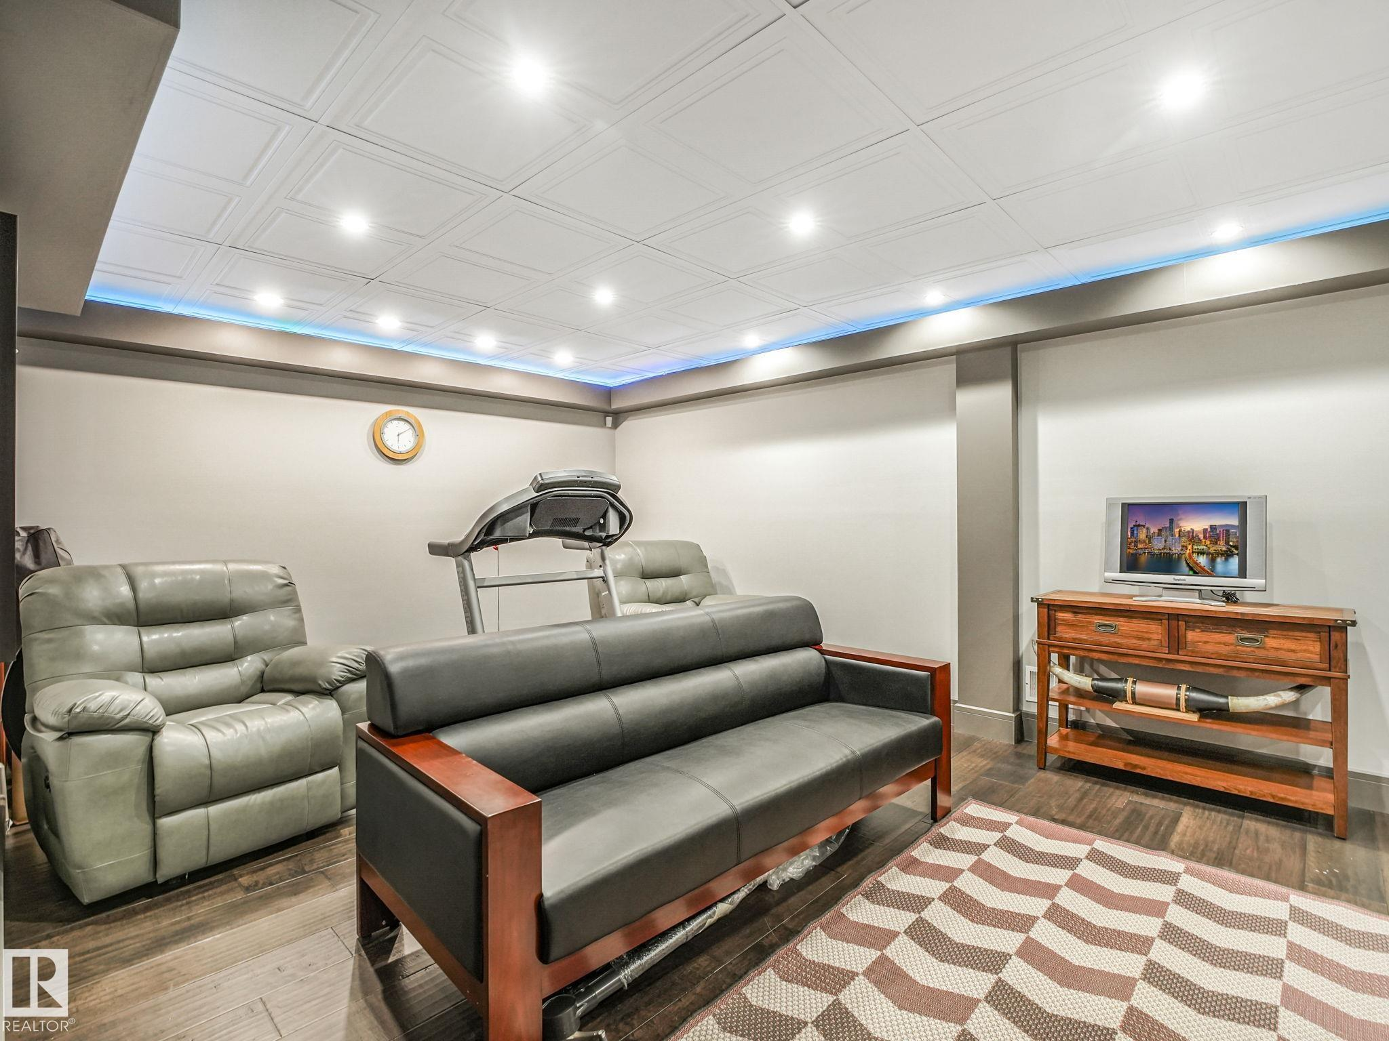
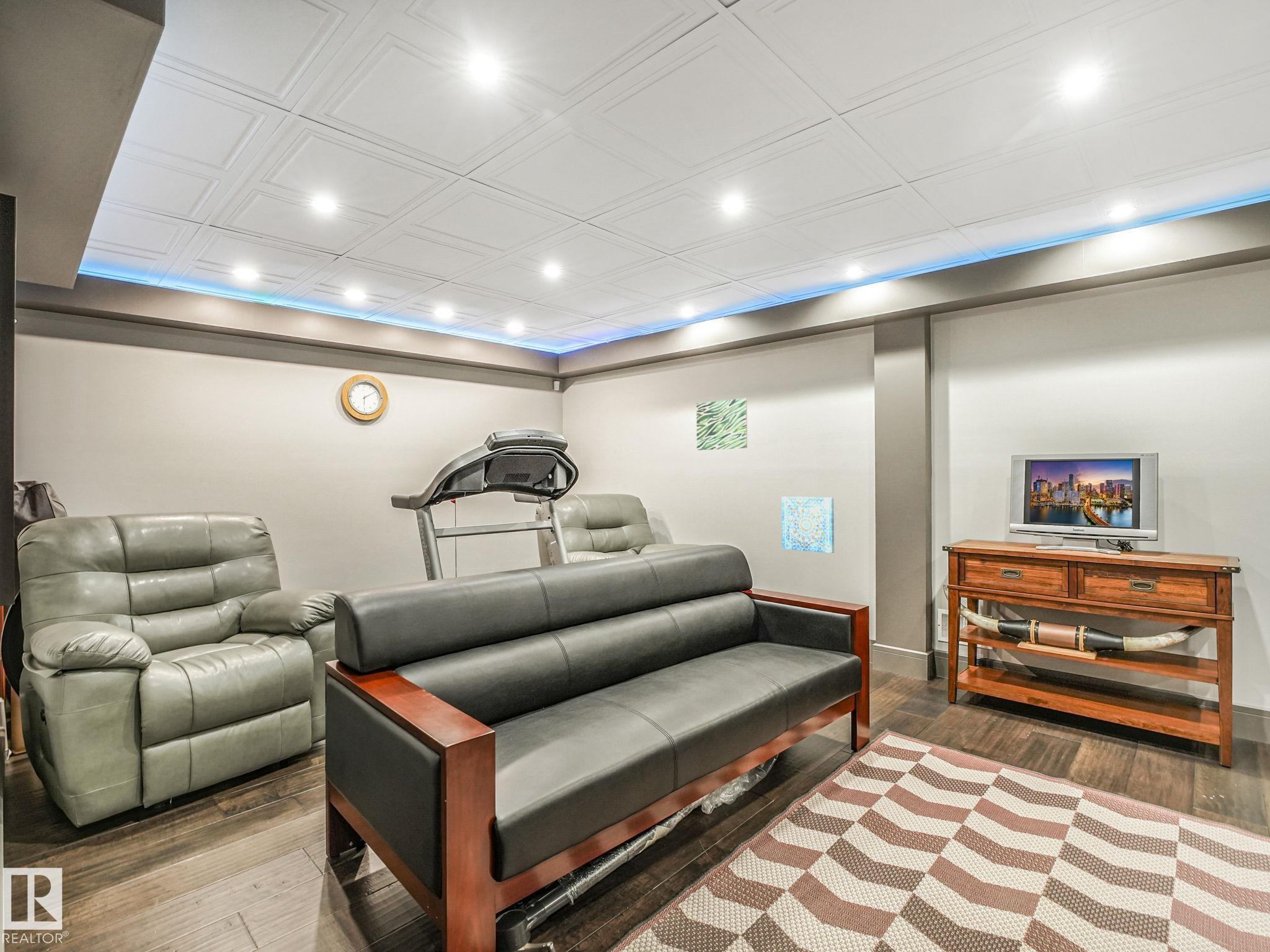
+ wall art (807, 524)
+ wall art (721, 425)
